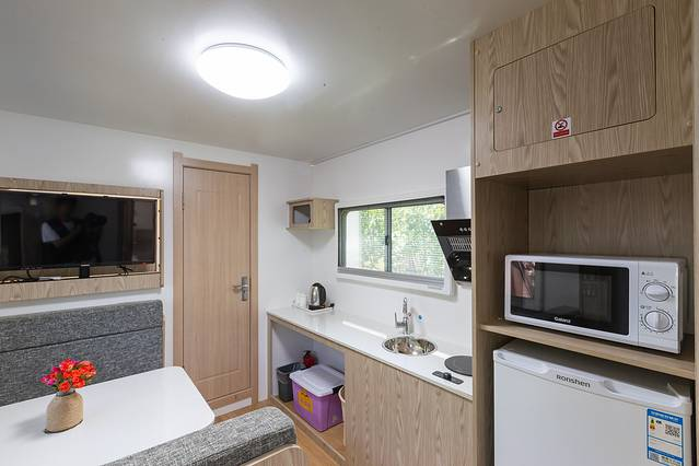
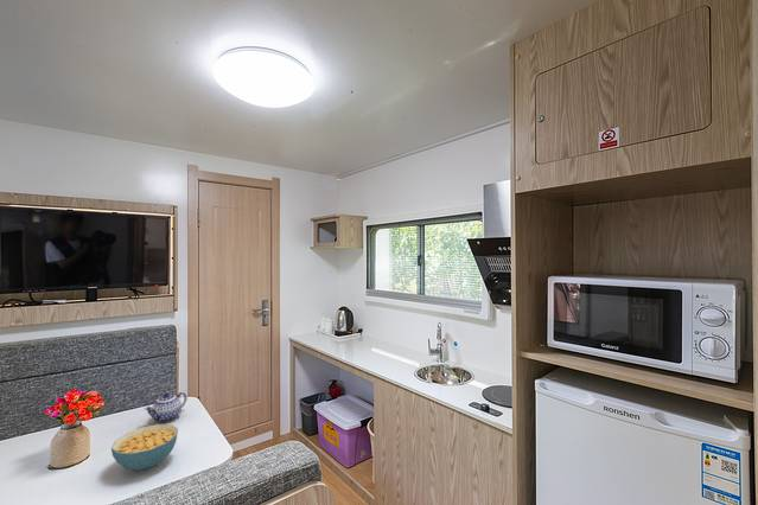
+ cereal bowl (146, 450)
+ teapot (166, 405)
